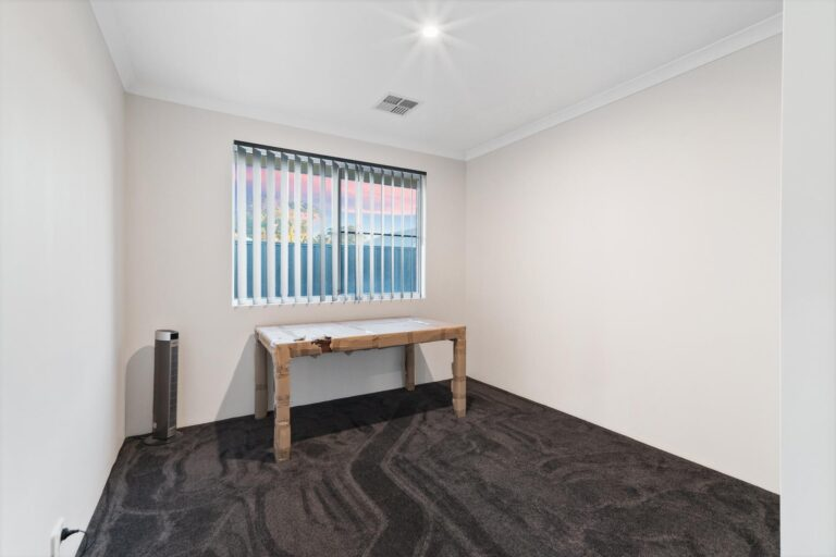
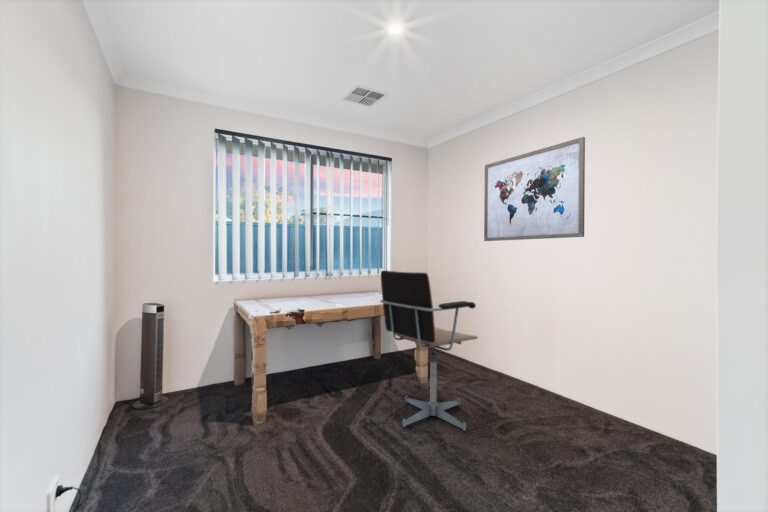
+ office chair (428, 344)
+ wall art (527, 196)
